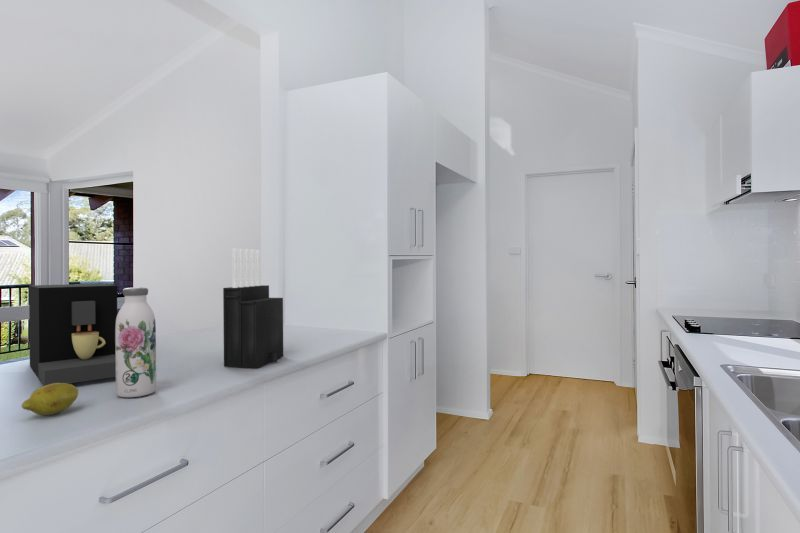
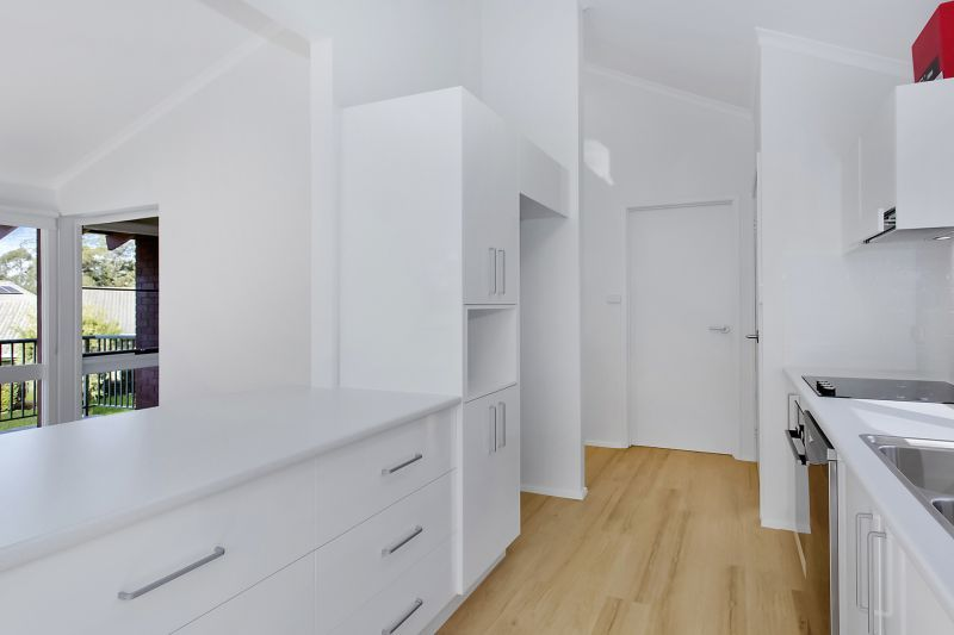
- fruit (51, 399)
- water bottle (136, 340)
- knife block (258, 305)
- coffee maker (76, 328)
